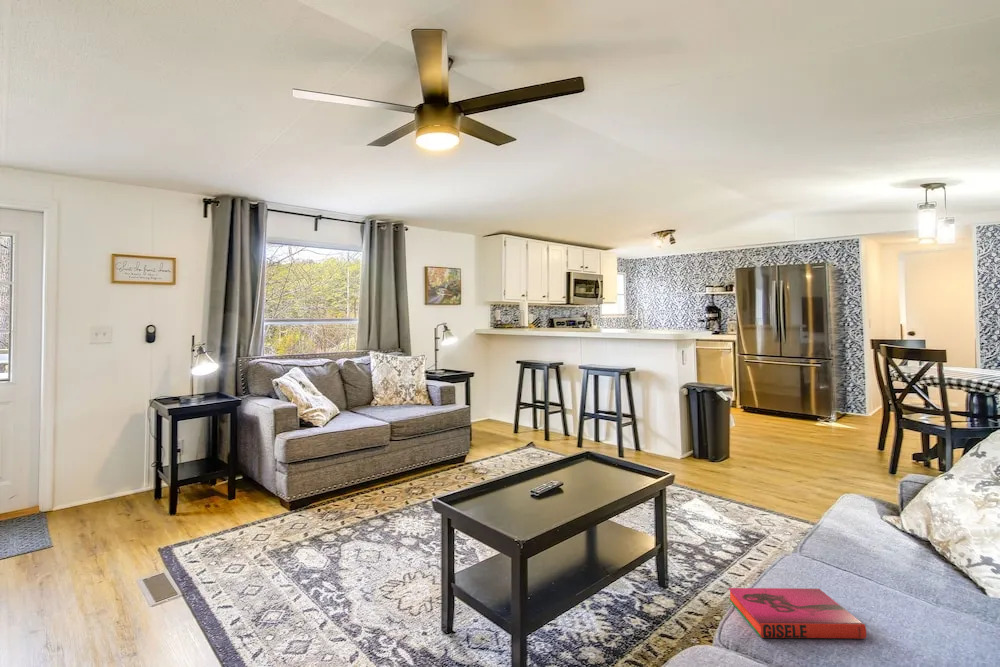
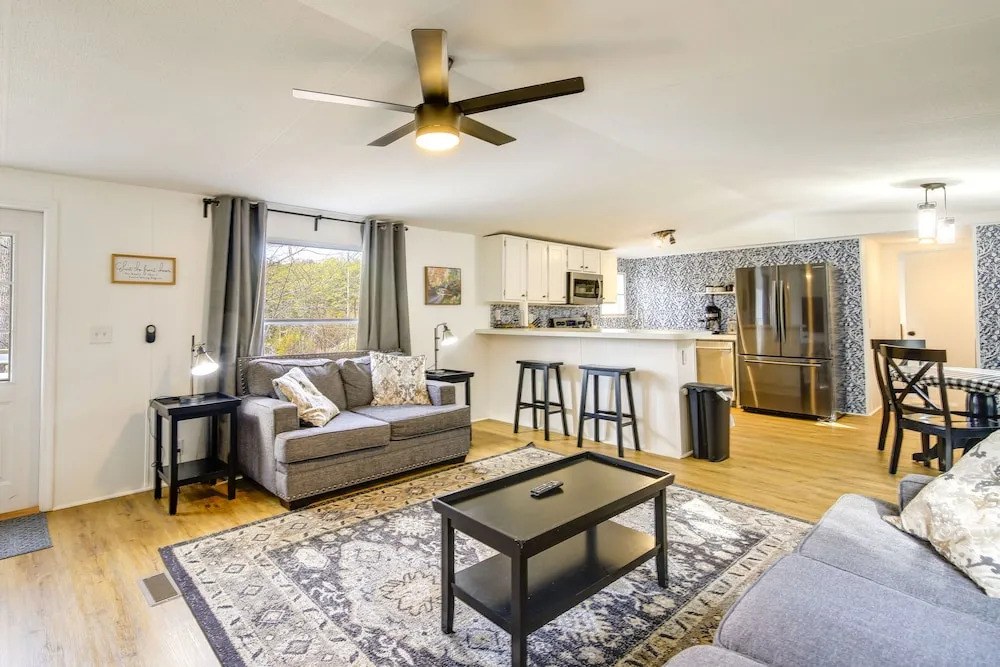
- hardback book (792, 611)
